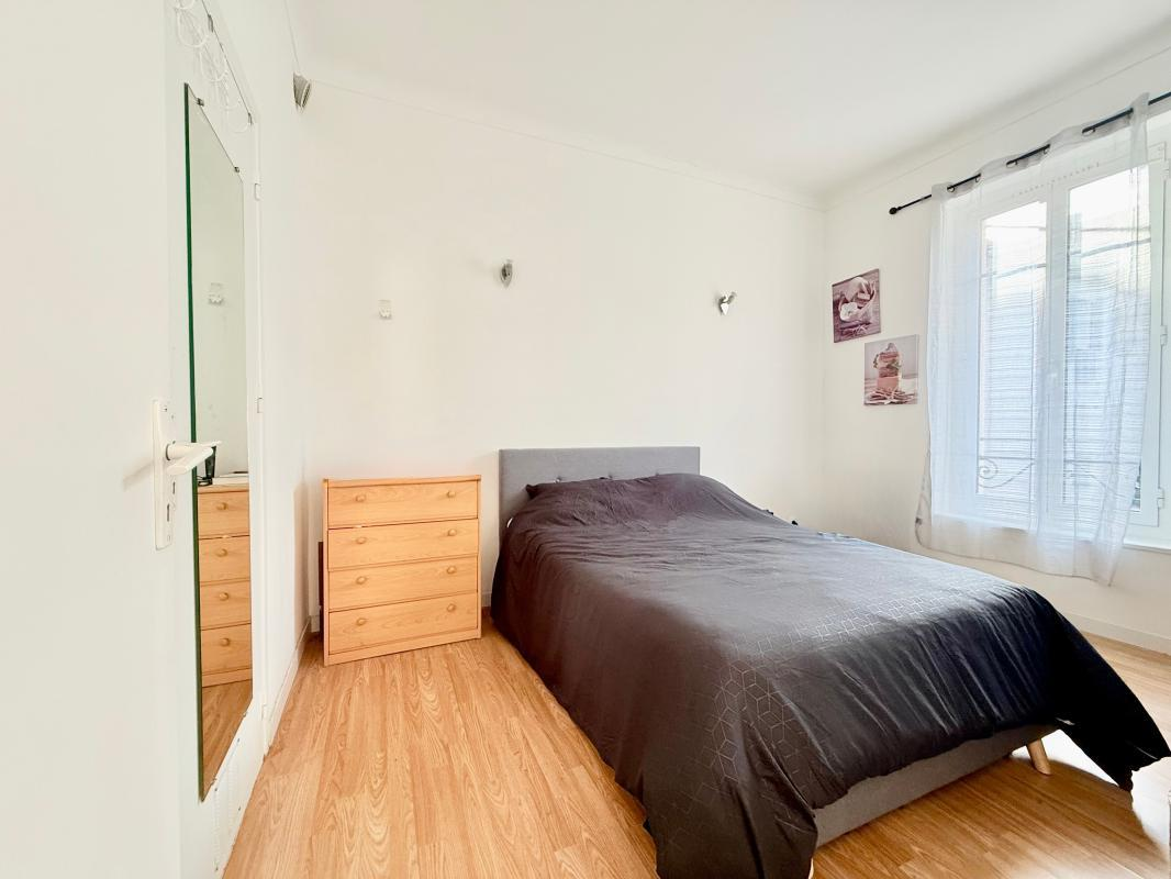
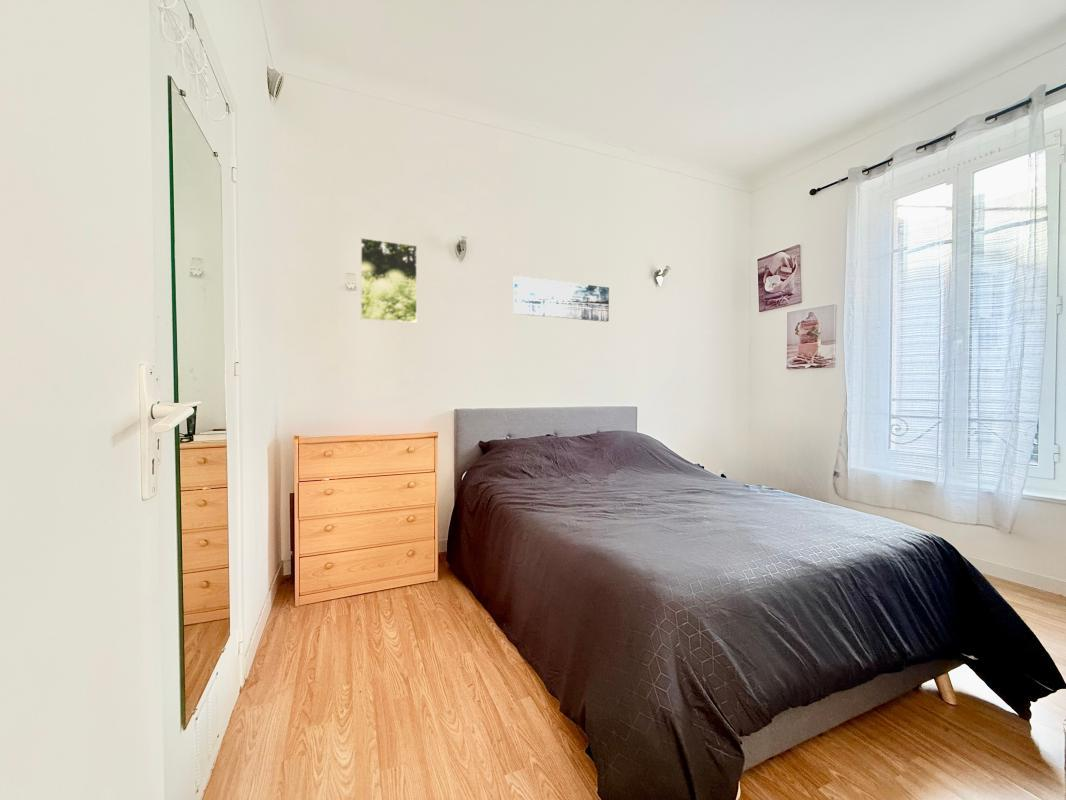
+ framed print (389, 281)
+ wall art (563, 300)
